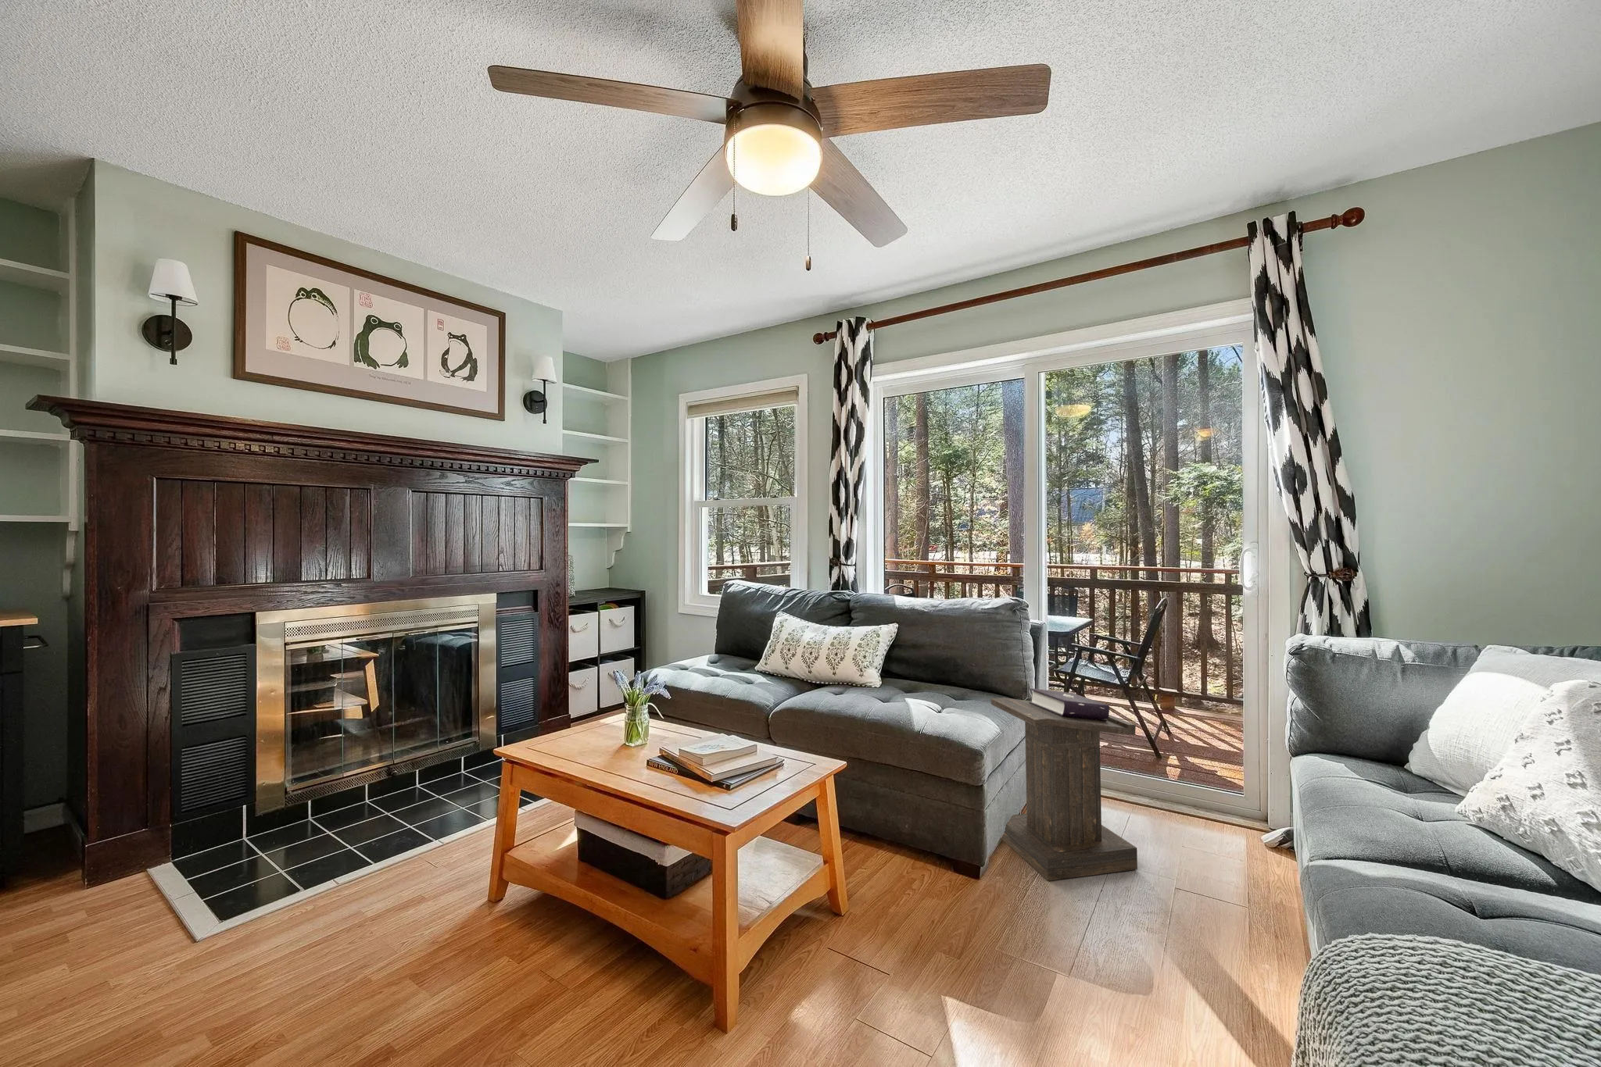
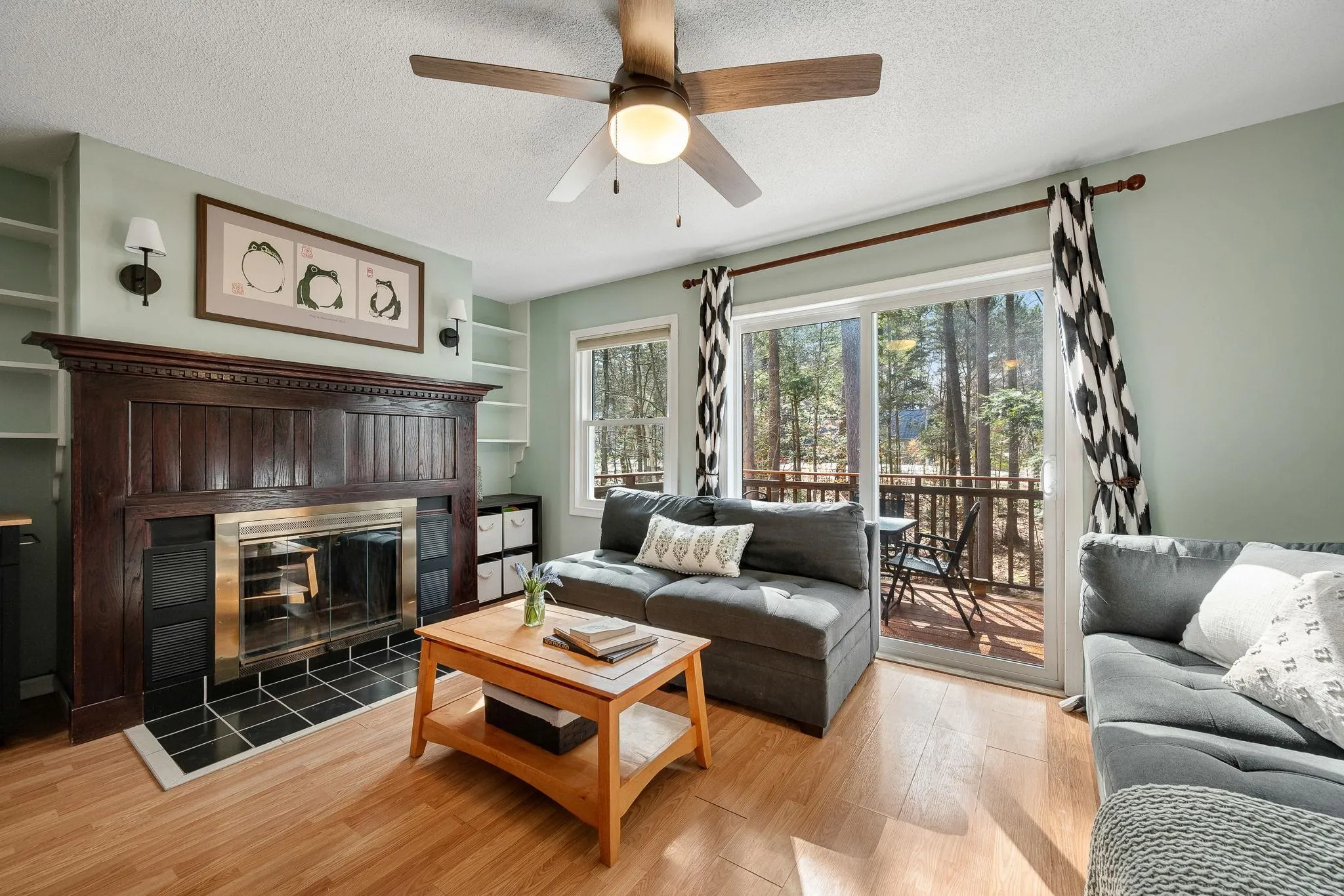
- lectern (1061, 772)
